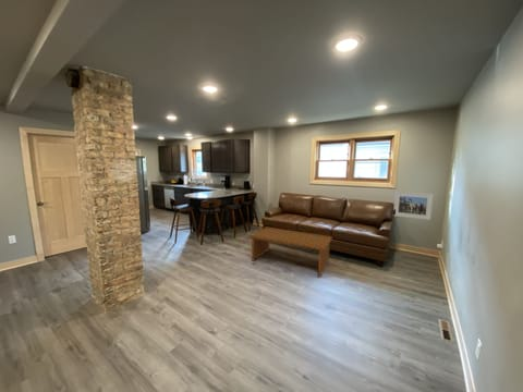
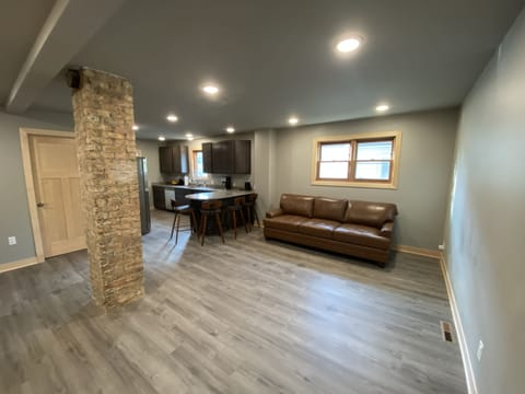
- coffee table (292, 245)
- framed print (412, 205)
